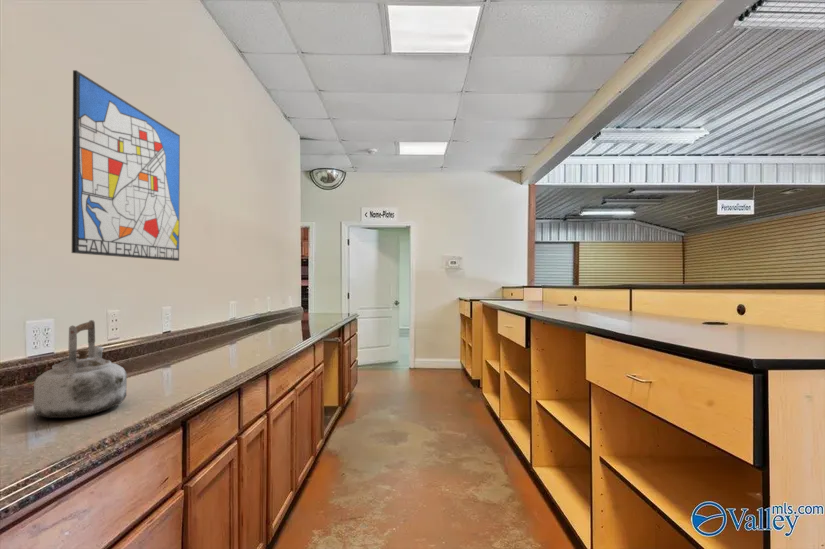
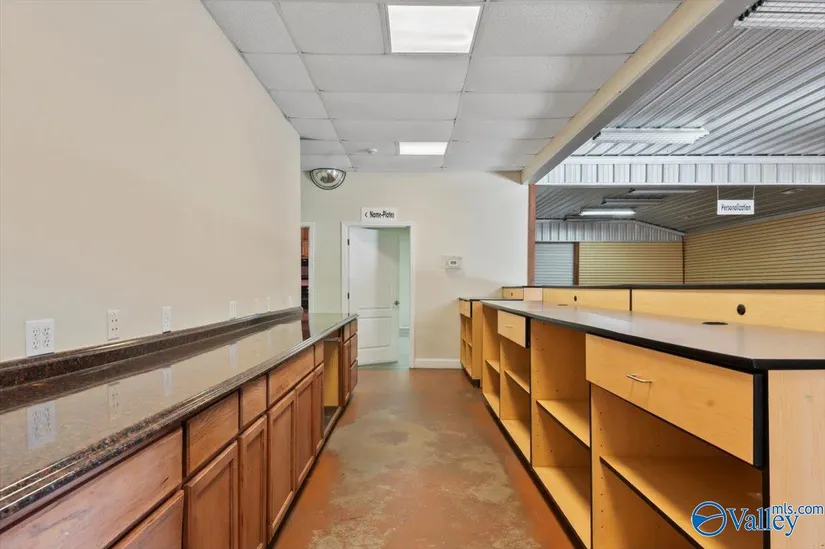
- wall art (136, 183)
- kettle (85, 364)
